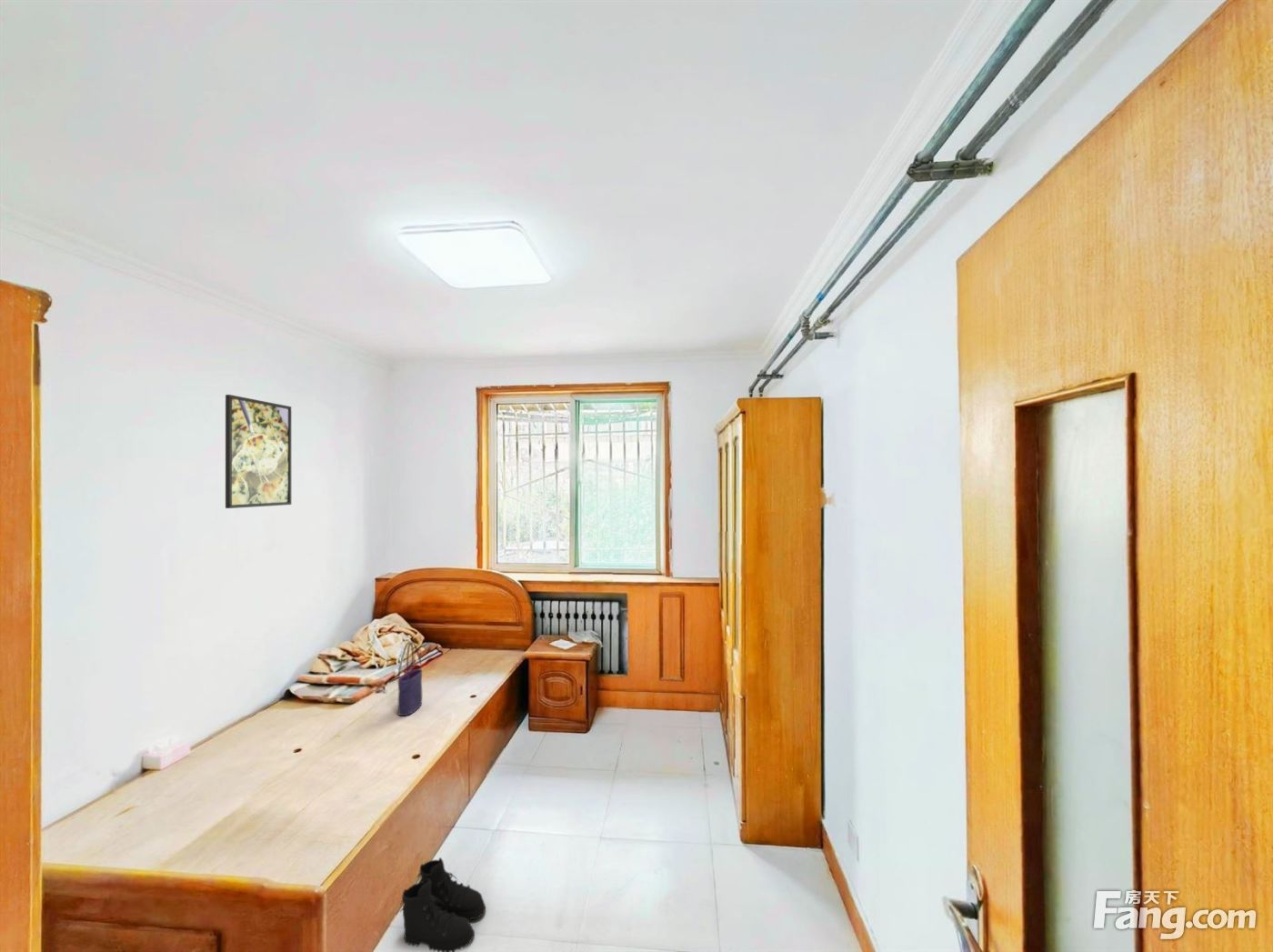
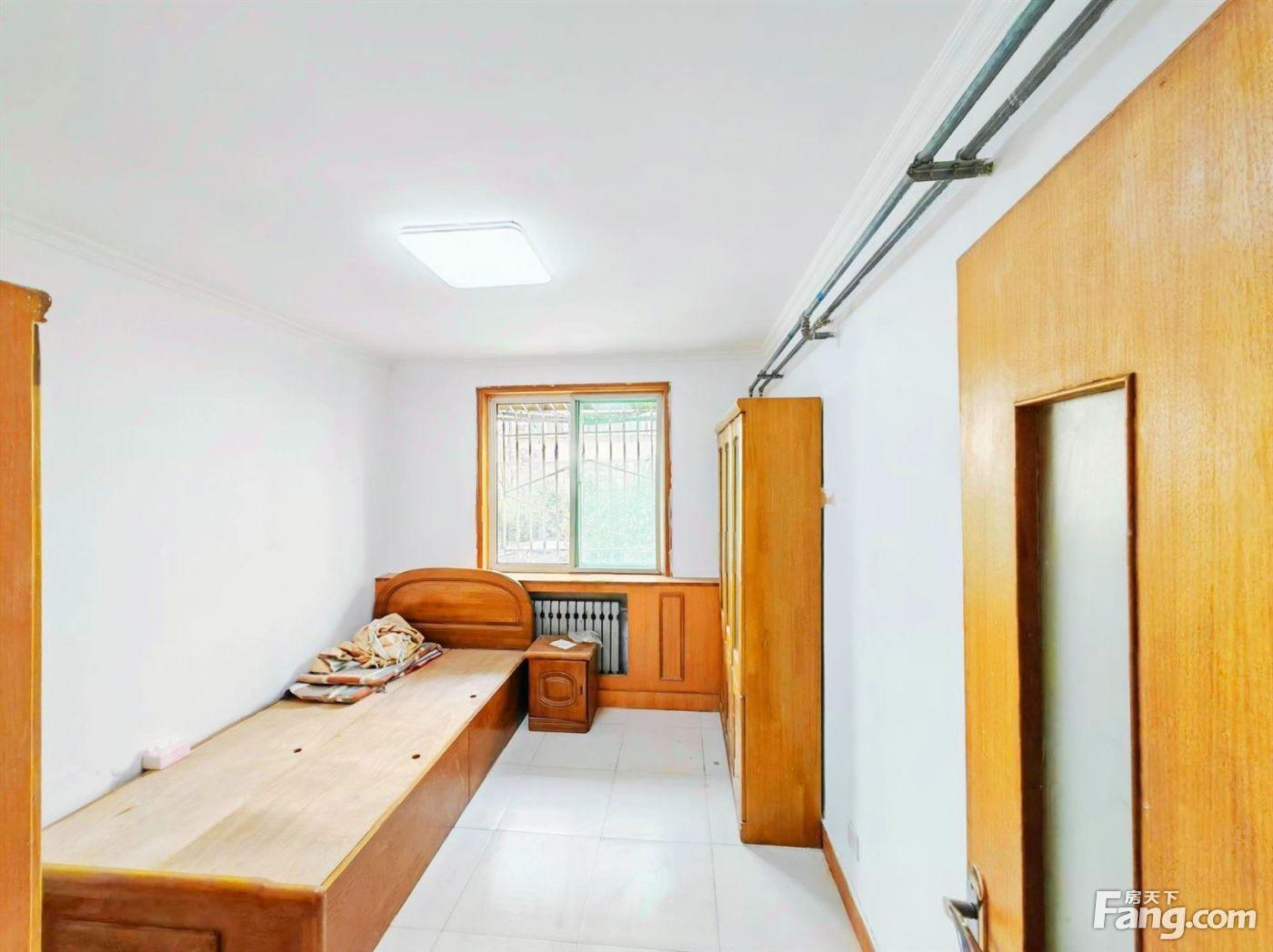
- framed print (260, 453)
- boots (444, 897)
- tote bag (410, 676)
